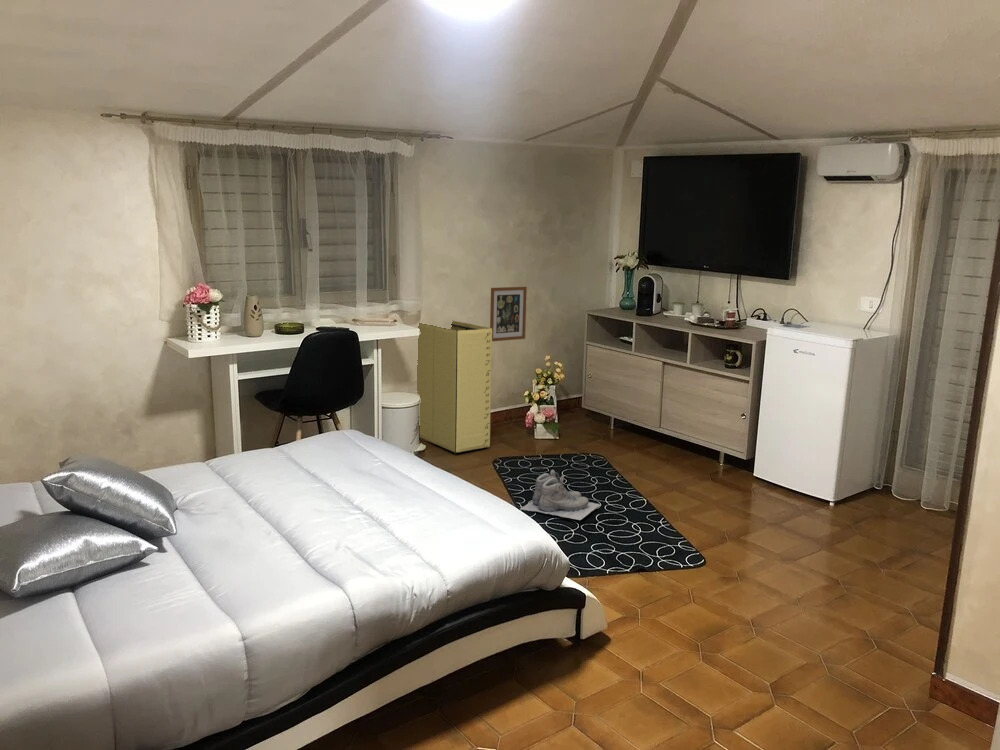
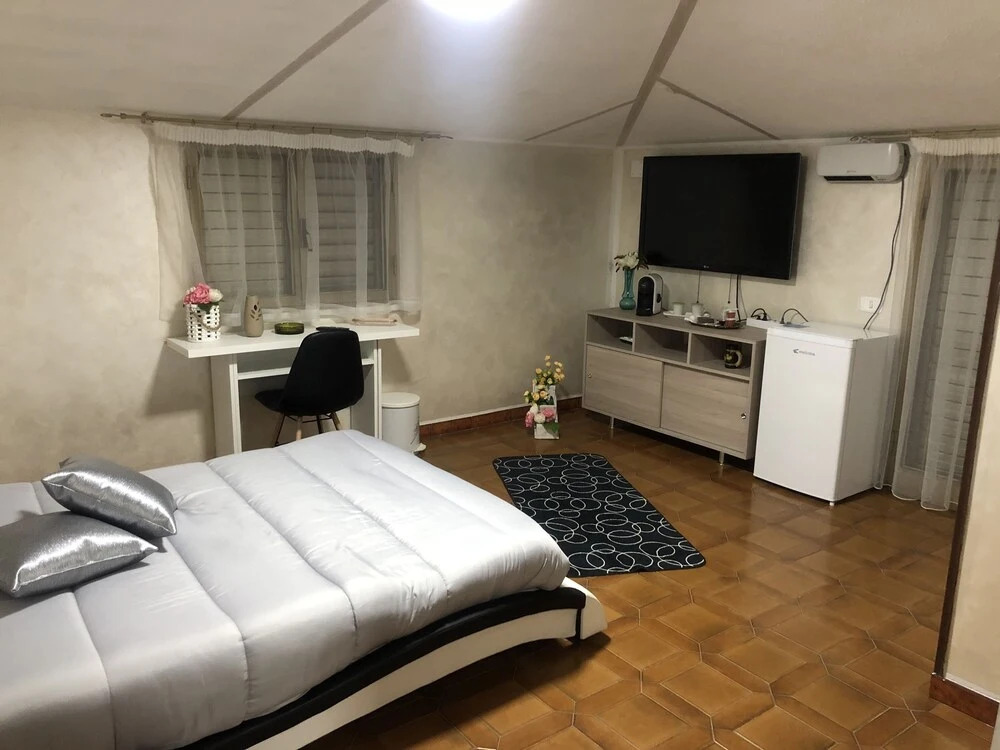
- wall art (508, 313)
- boots (562, 490)
- laundry hamper (450, 384)
